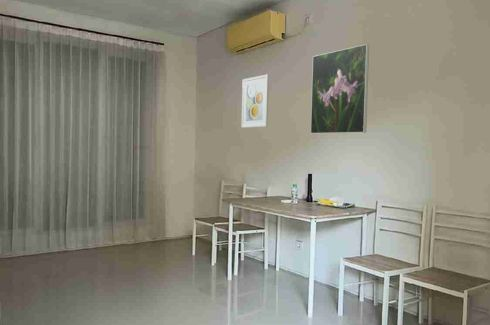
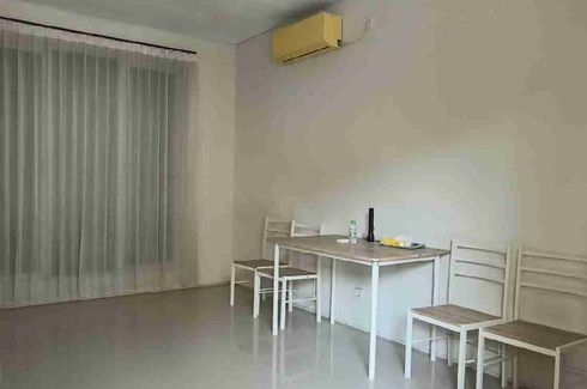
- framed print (254, 102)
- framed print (337, 92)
